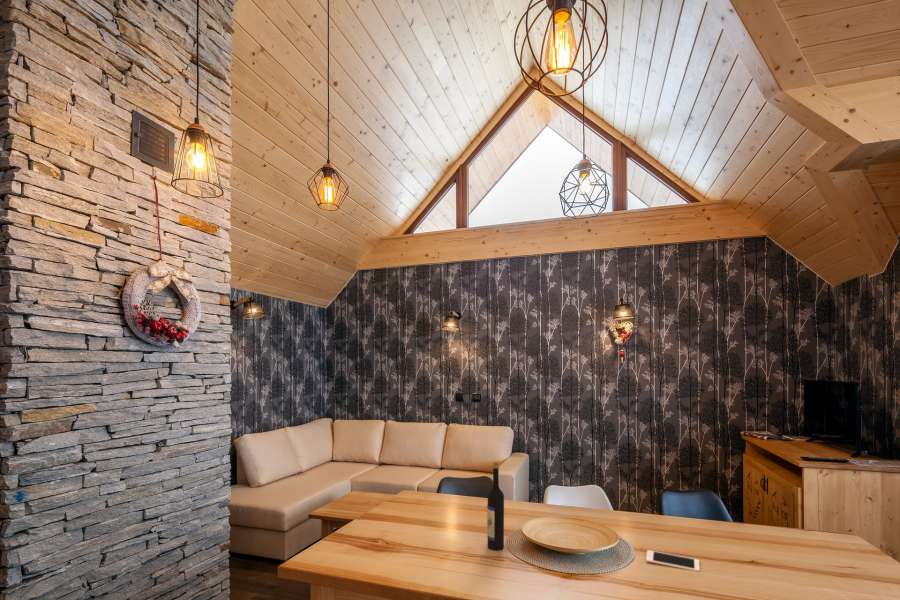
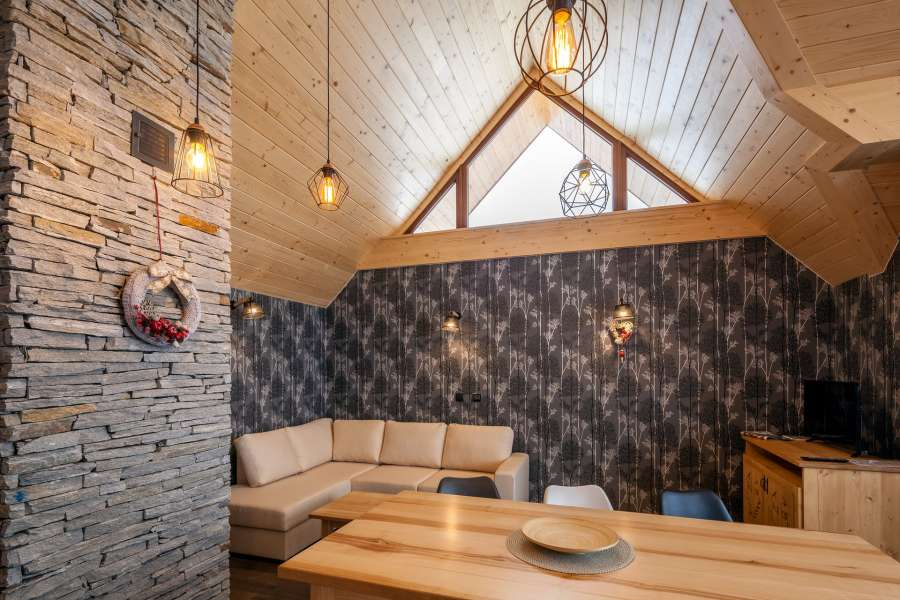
- wine bottle (495, 504)
- cell phone (672, 560)
